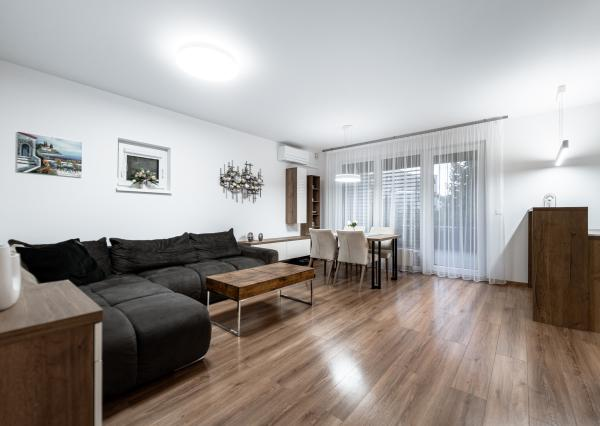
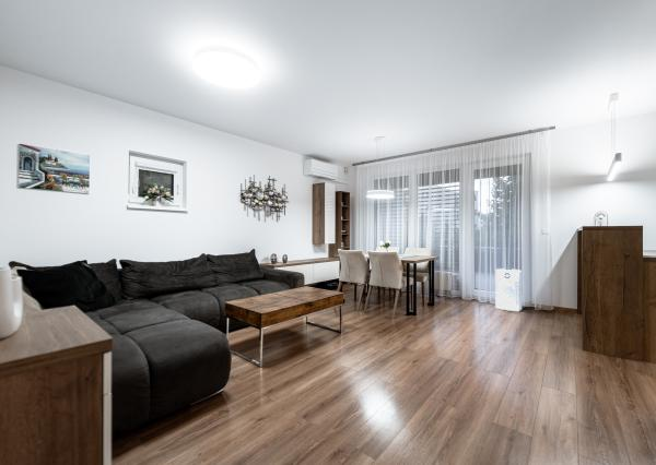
+ air purifier (508, 288)
